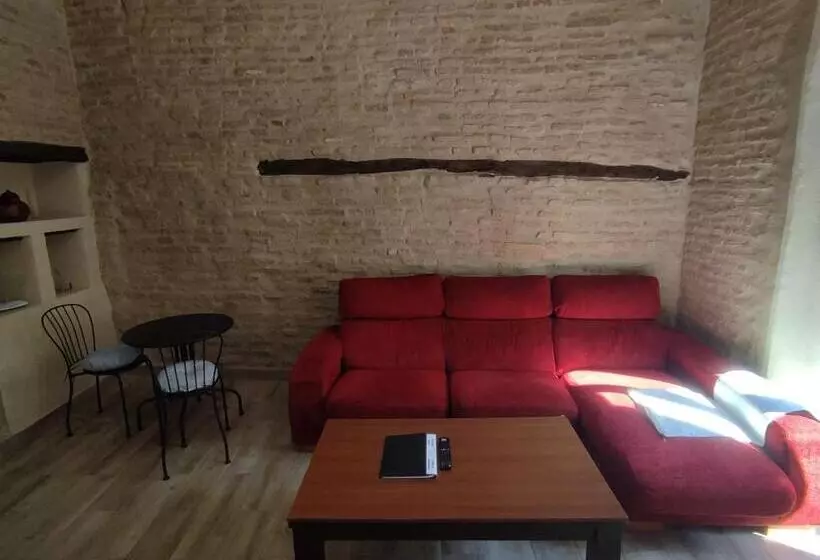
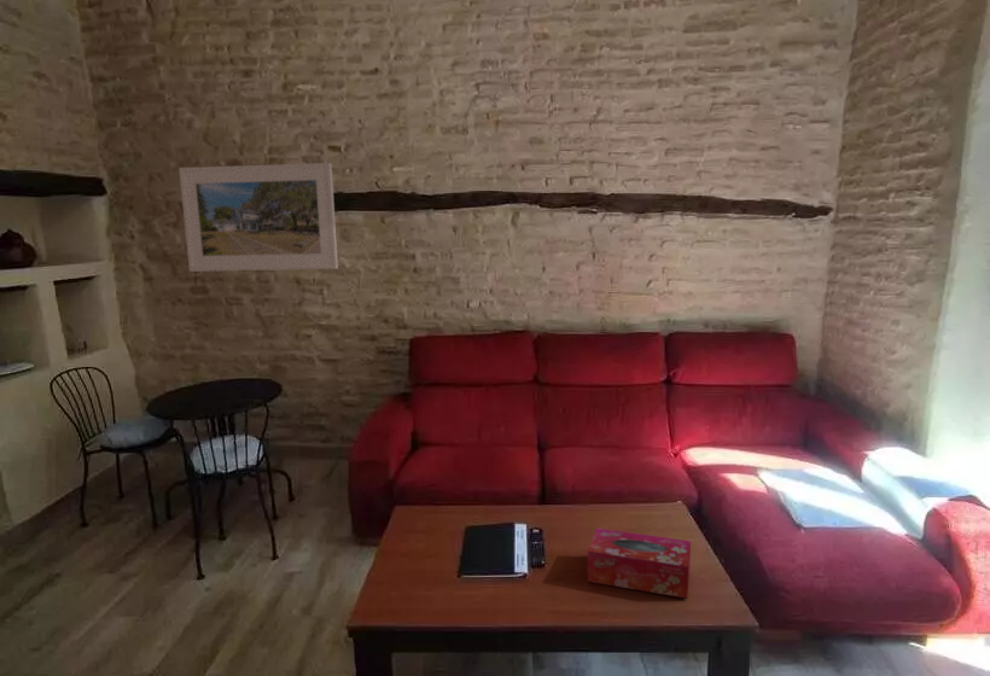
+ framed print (258, 218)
+ tissue box (639, 560)
